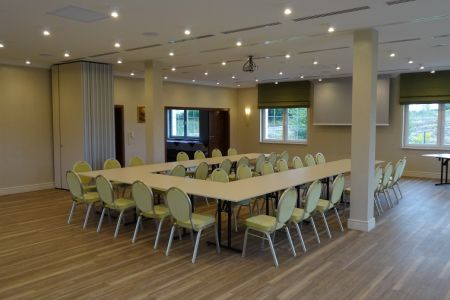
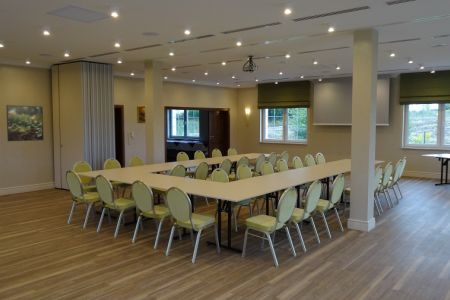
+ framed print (25, 123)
